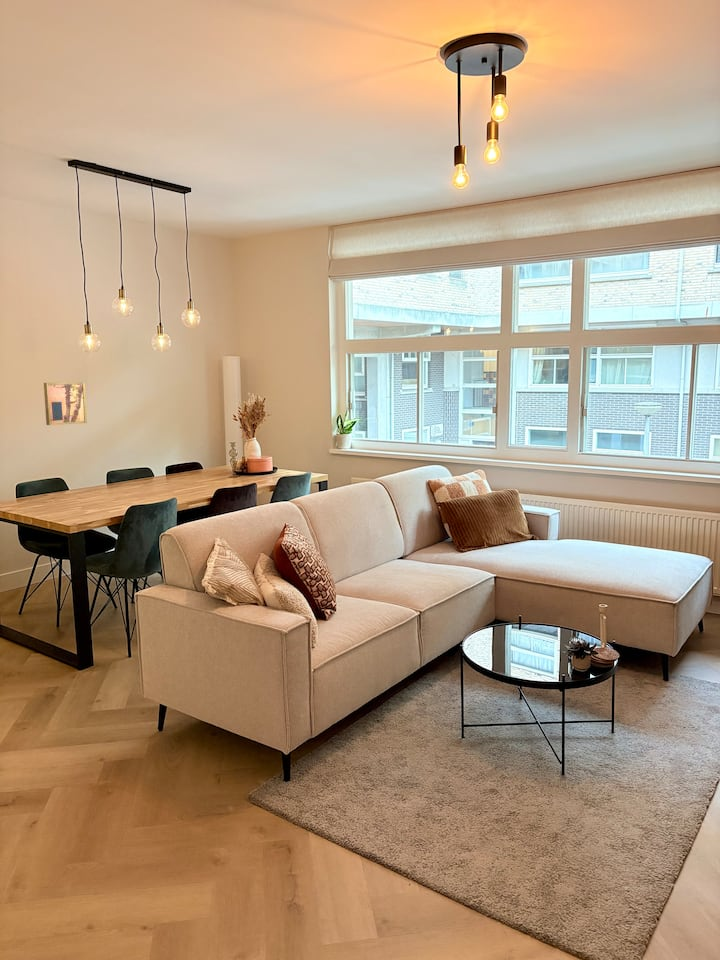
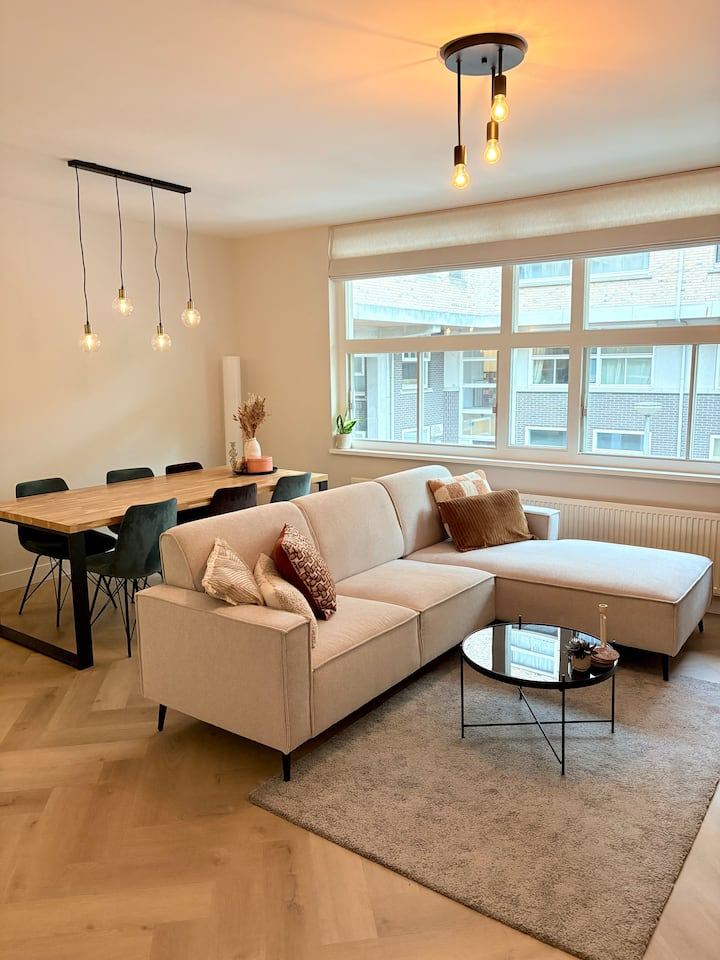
- wall art (65, 403)
